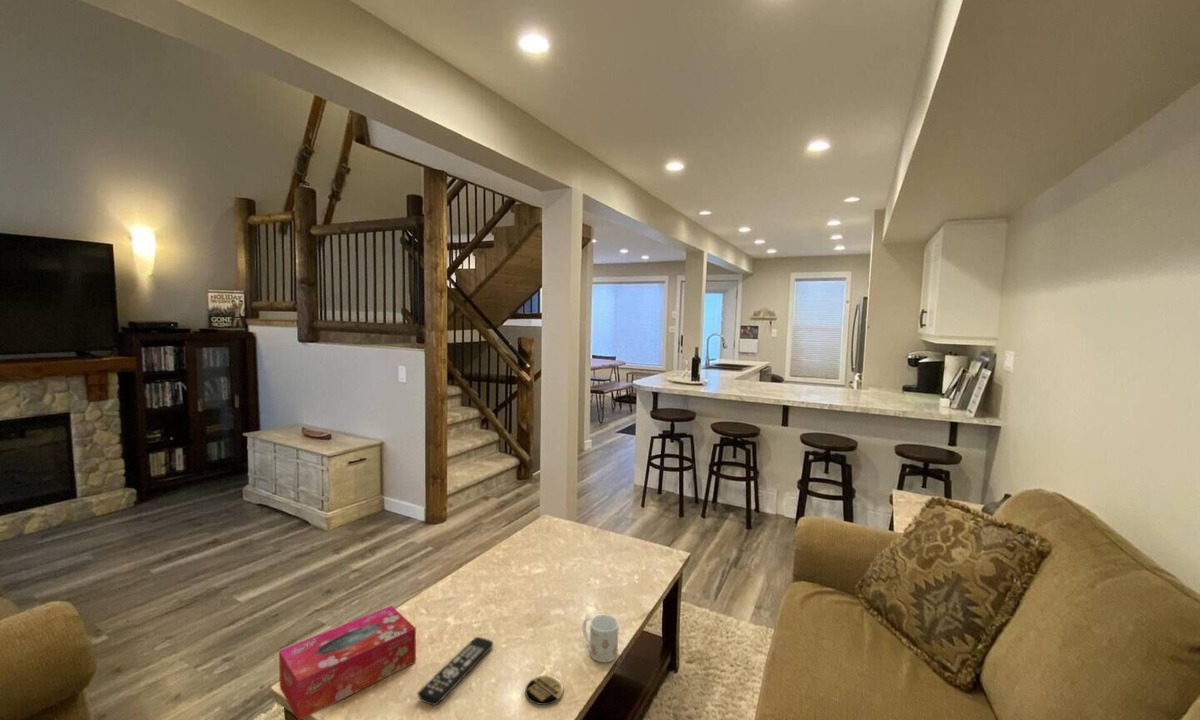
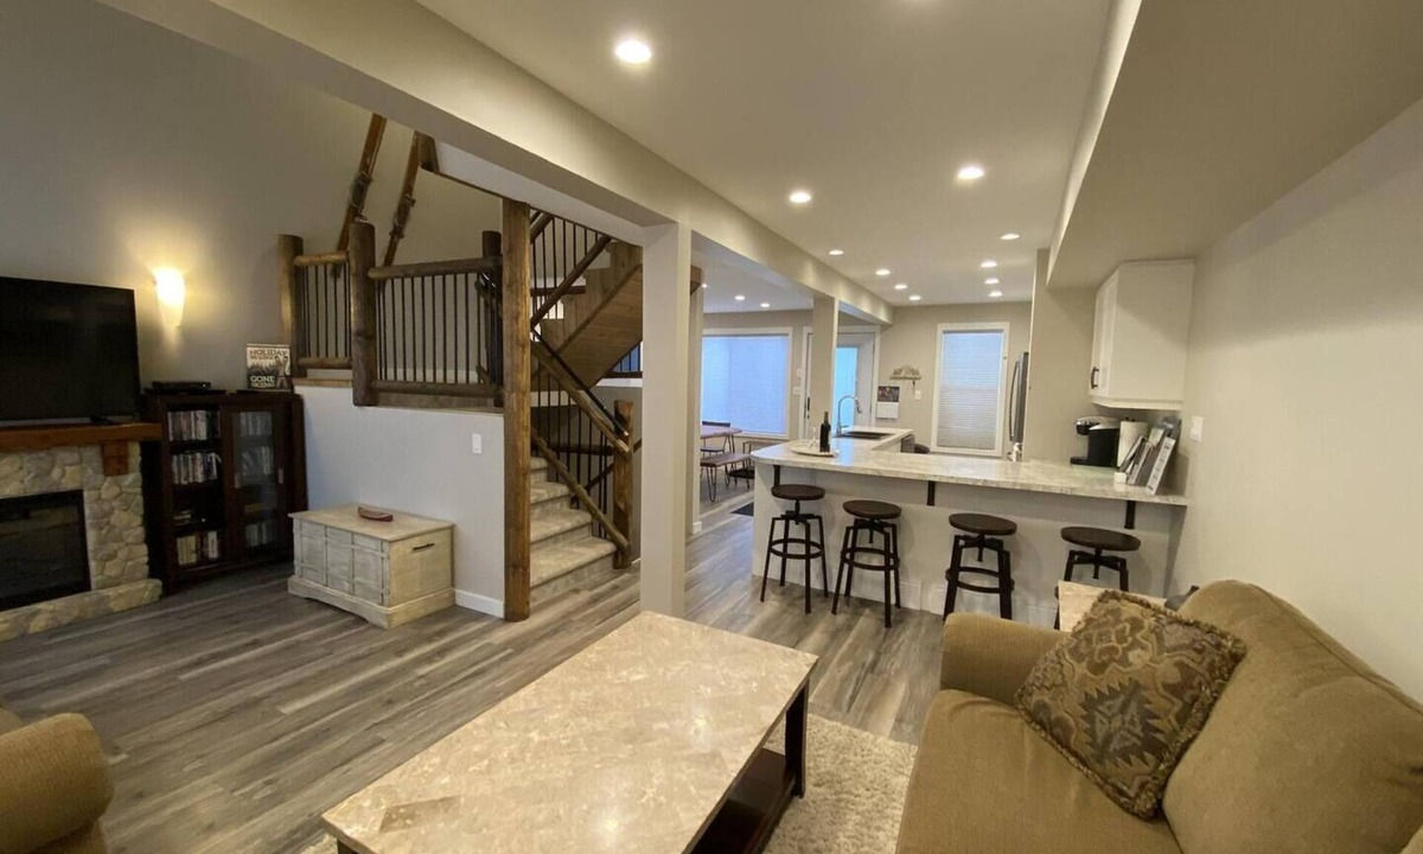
- coaster (544, 689)
- tissue box (350, 656)
- mug (598, 635)
- remote control (458, 668)
